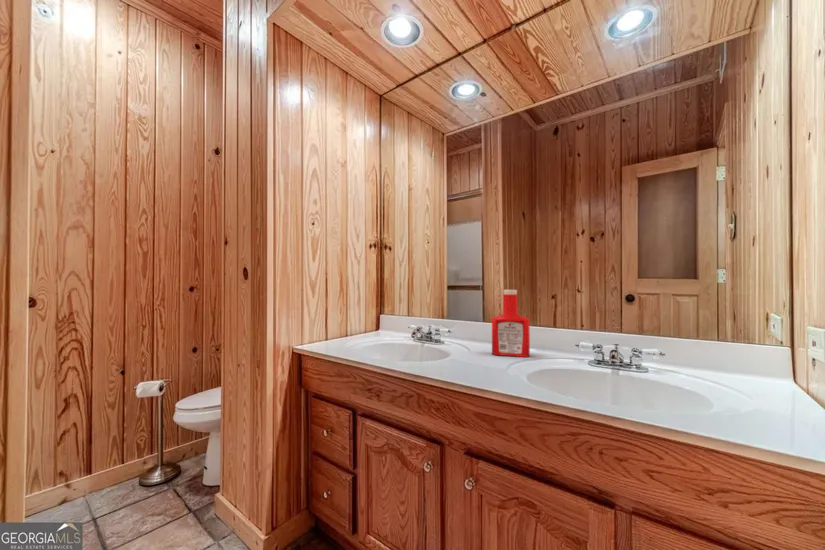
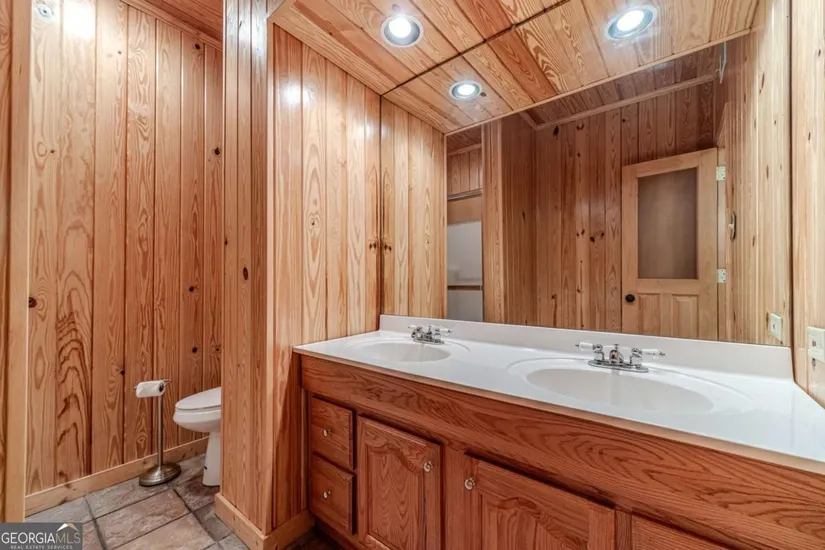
- soap bottle (510, 322)
